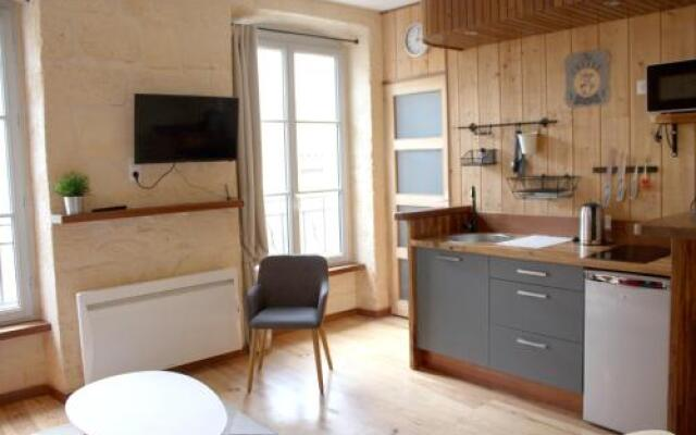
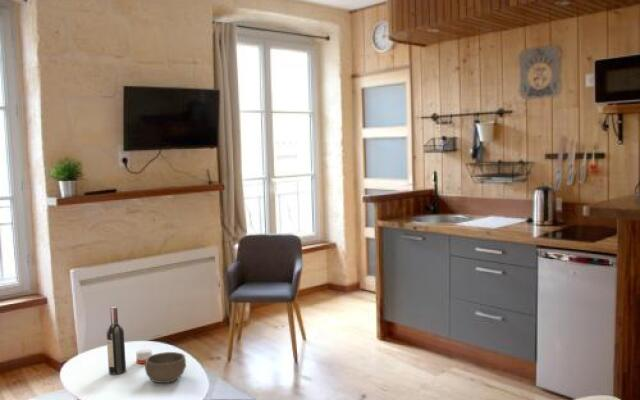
+ candle (143, 350)
+ bowl (165, 368)
+ wine bottle (115, 339)
